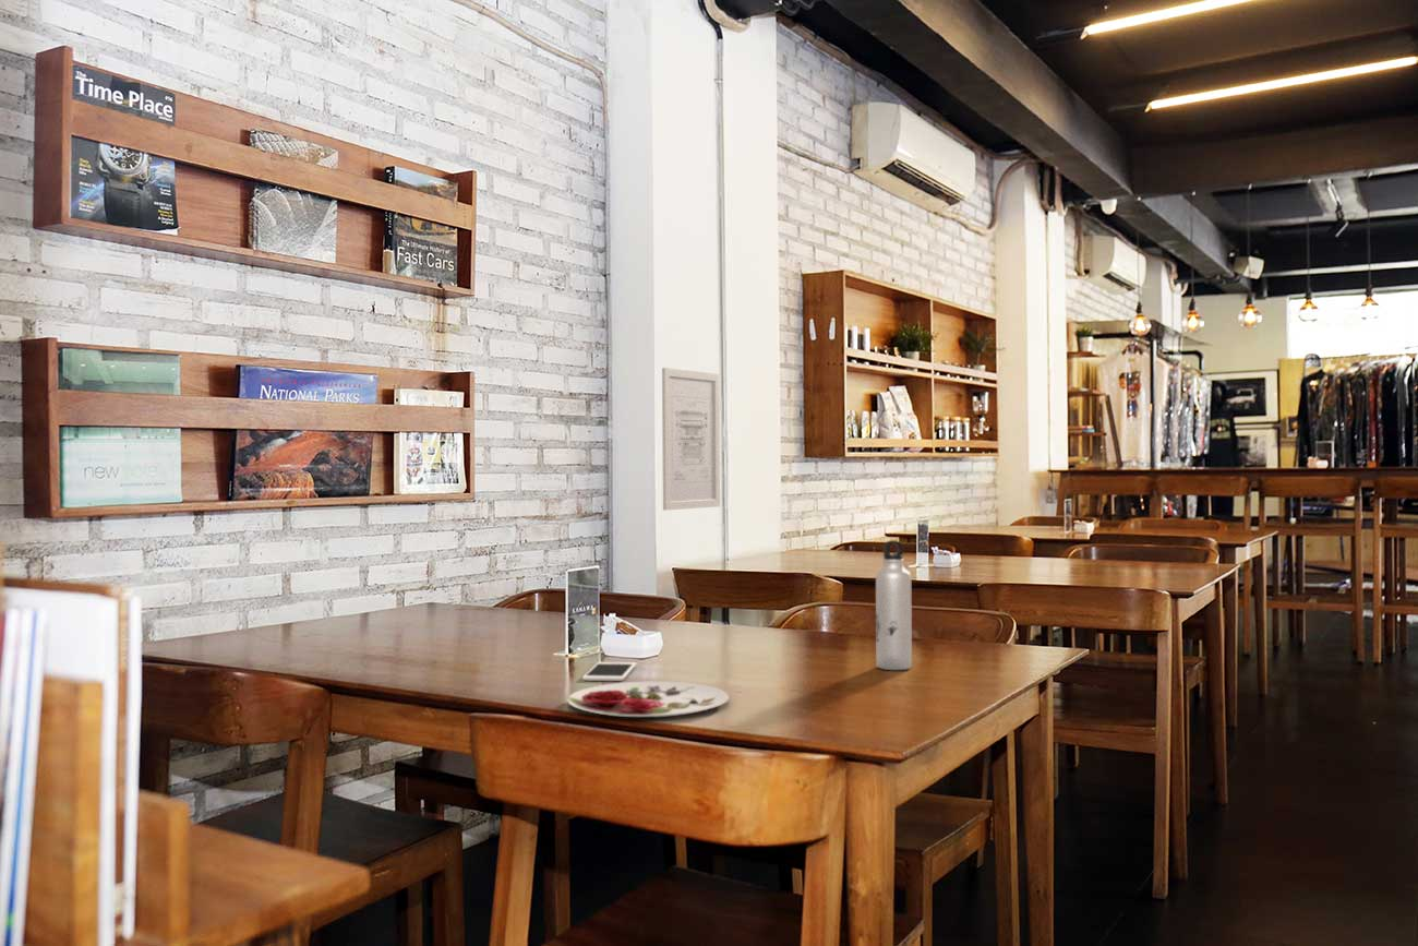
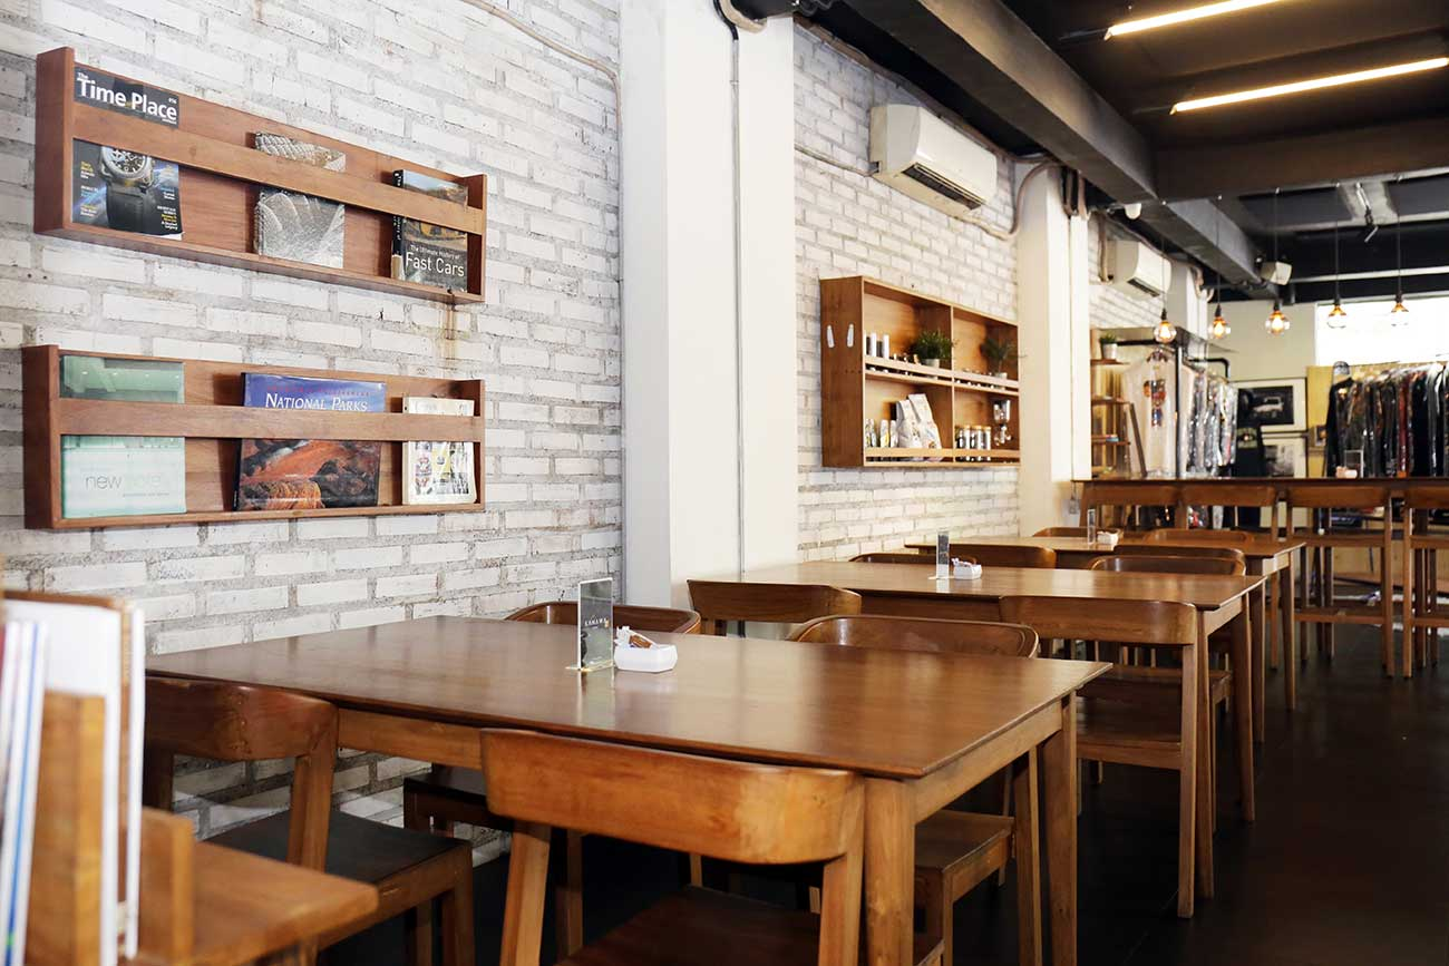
- water bottle (893, 603)
- plate (648, 696)
- cell phone (610, 671)
- wall art (692, 440)
